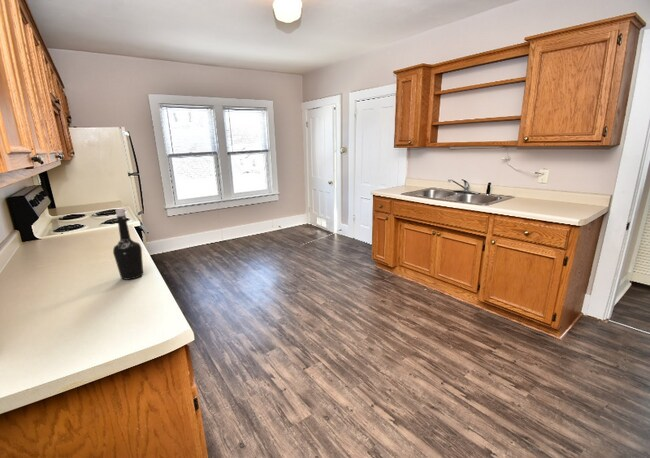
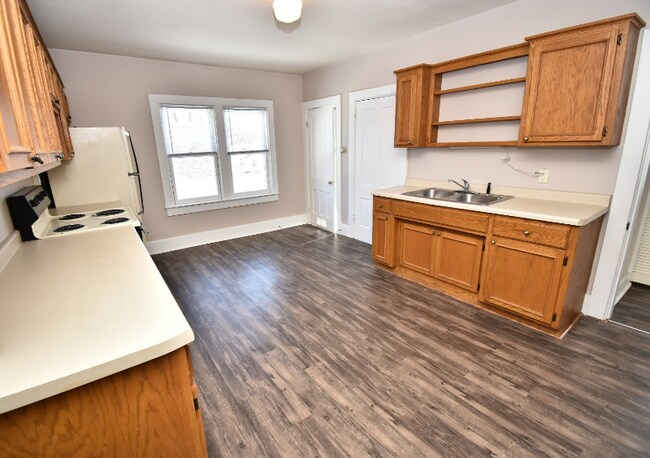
- bottle (126, 243)
